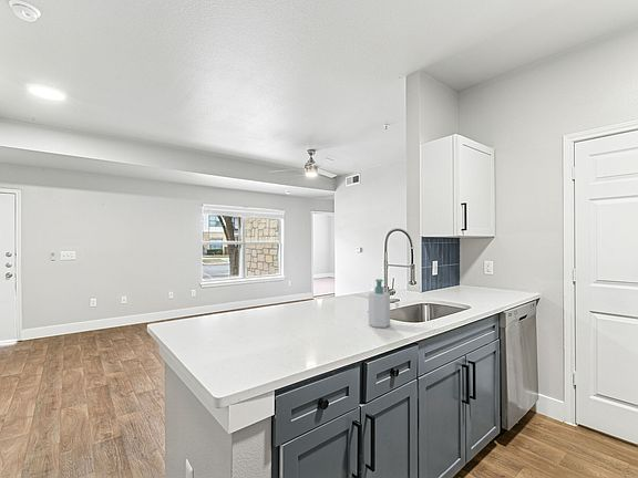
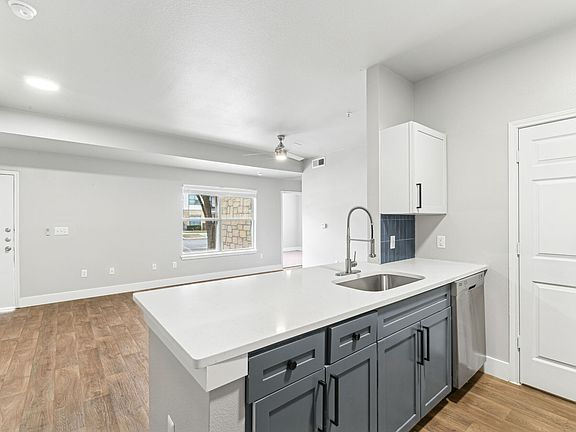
- soap bottle (379, 302)
